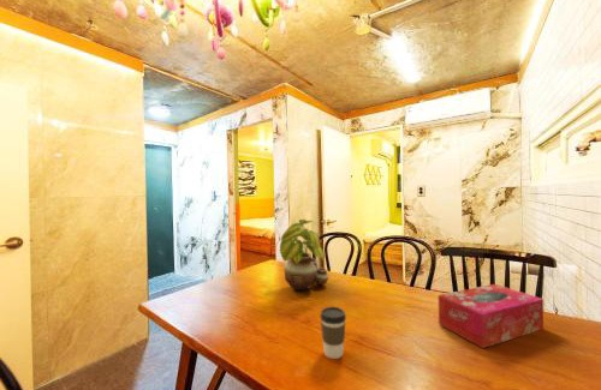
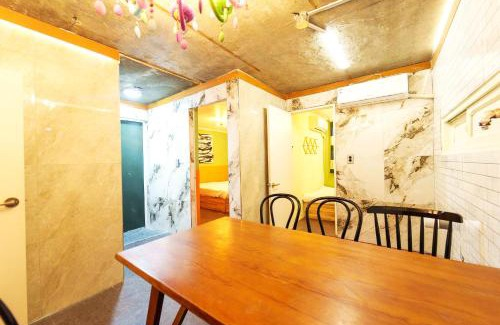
- tissue box (489, 311)
- coffee cup (333, 331)
- potted plant (305, 253)
